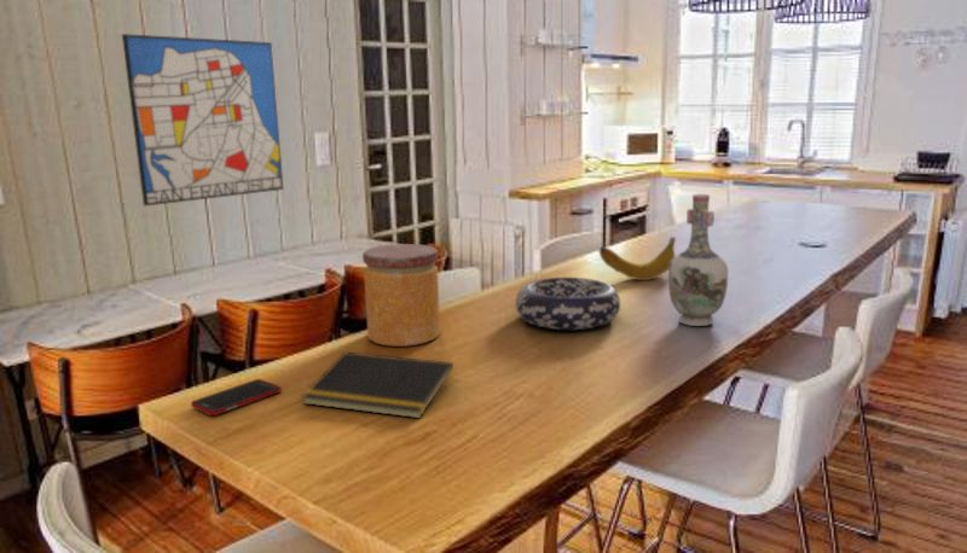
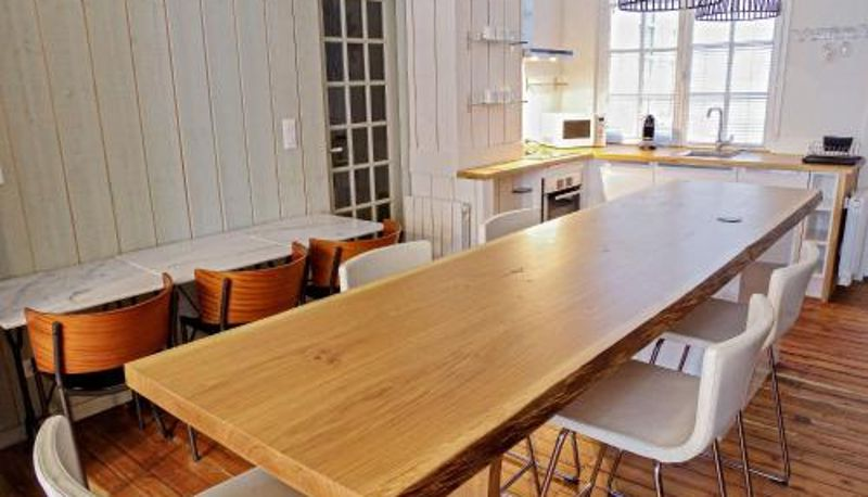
- notepad (378, 382)
- jar (401, 293)
- wall art (210, 120)
- fruit (636, 263)
- decorative bowl (567, 303)
- cell phone (237, 396)
- vase (697, 260)
